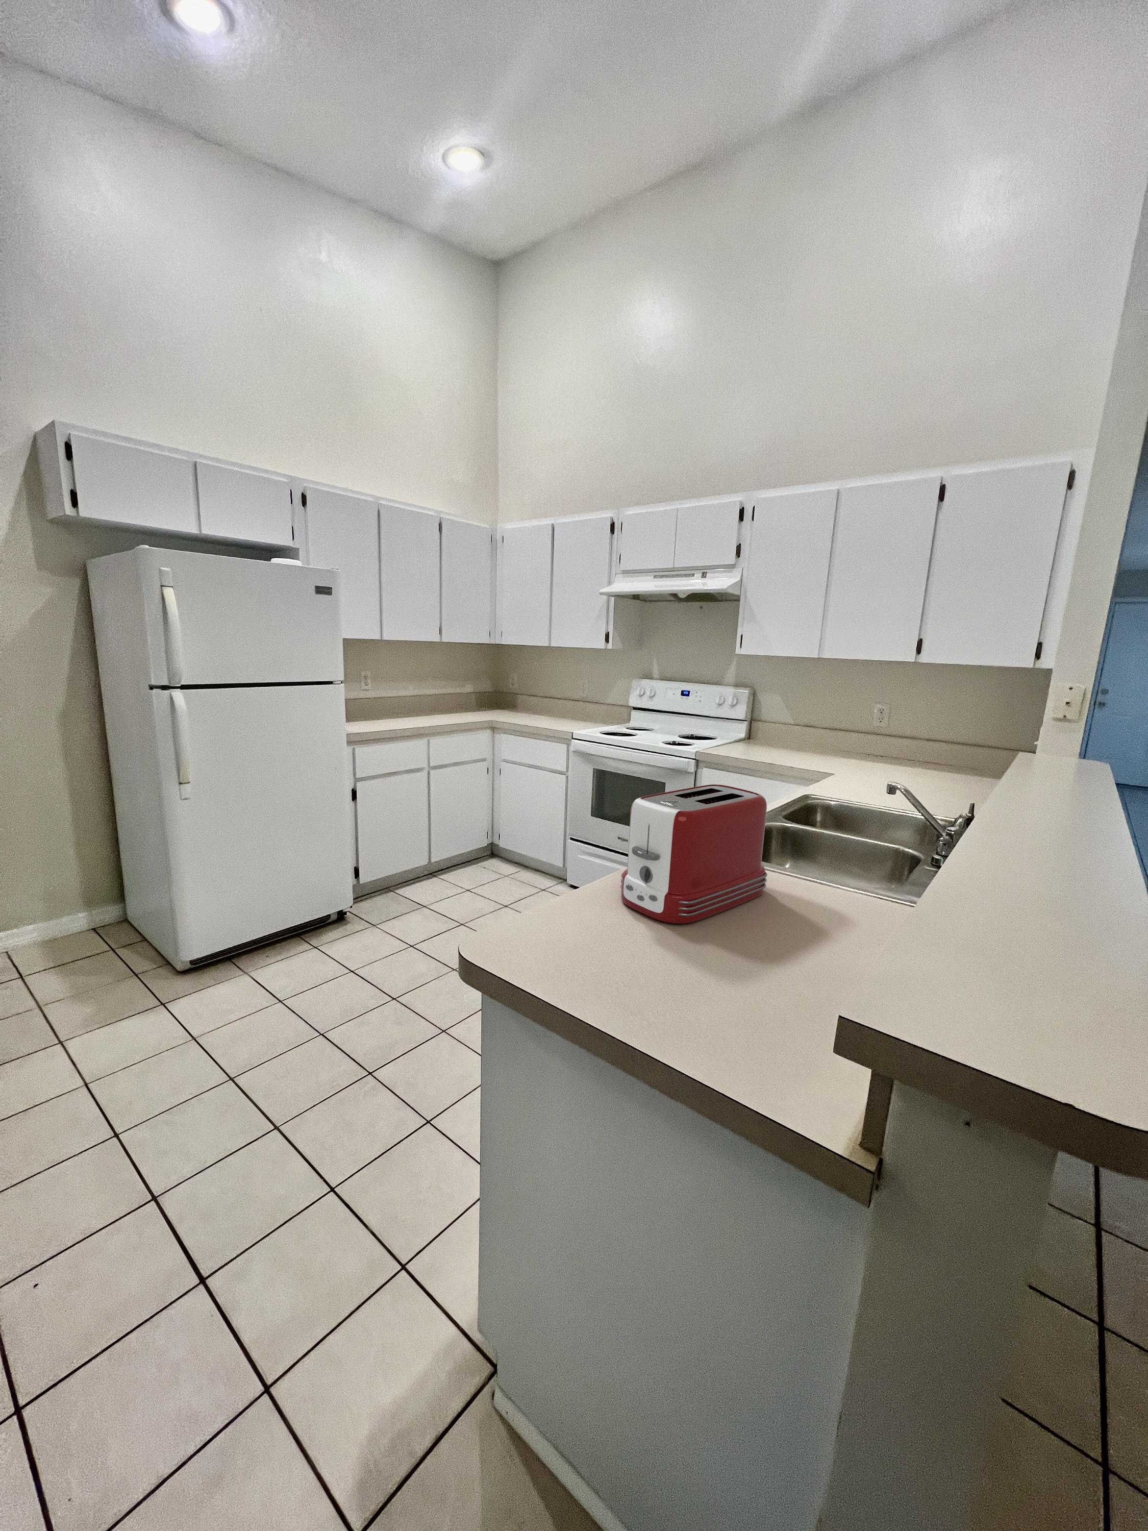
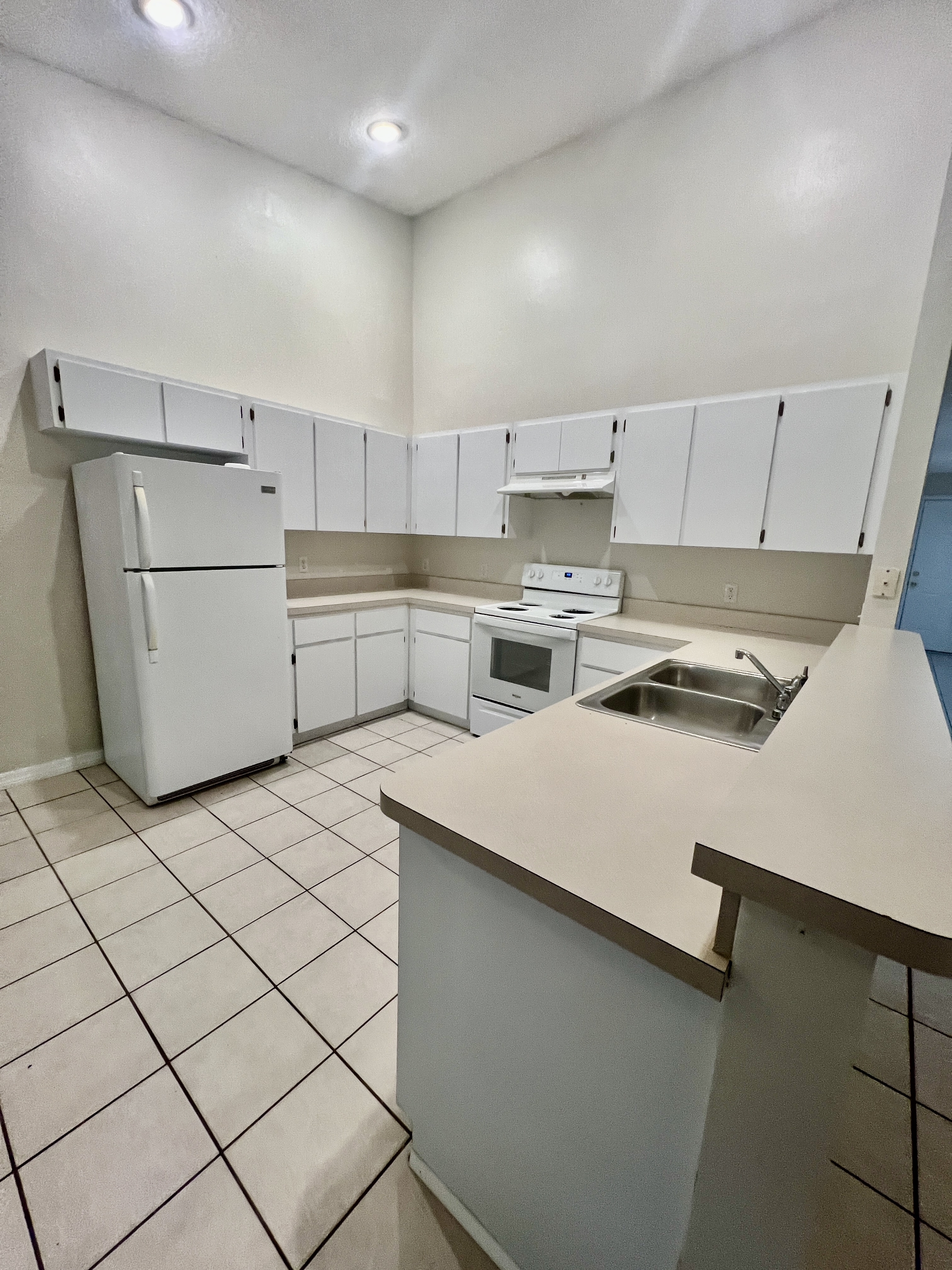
- toaster (697, 845)
